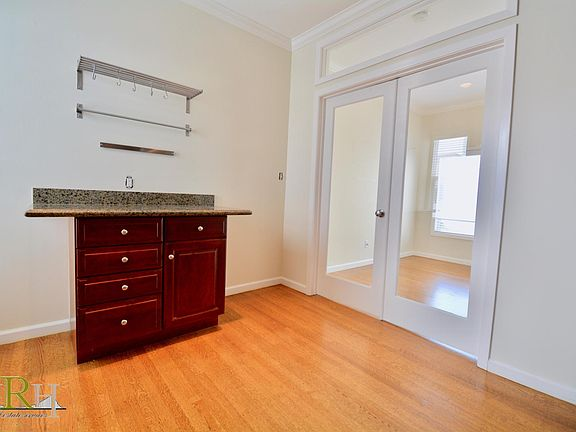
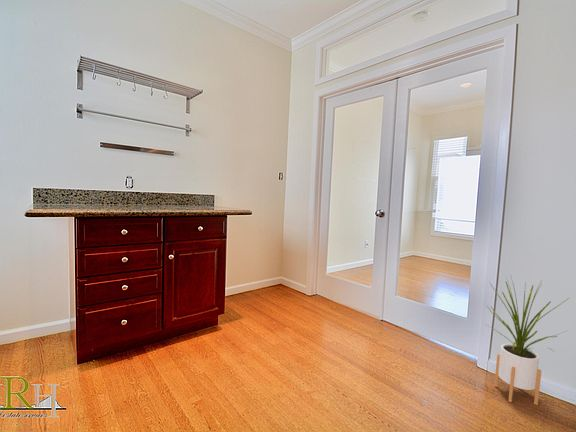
+ house plant (522, 337)
